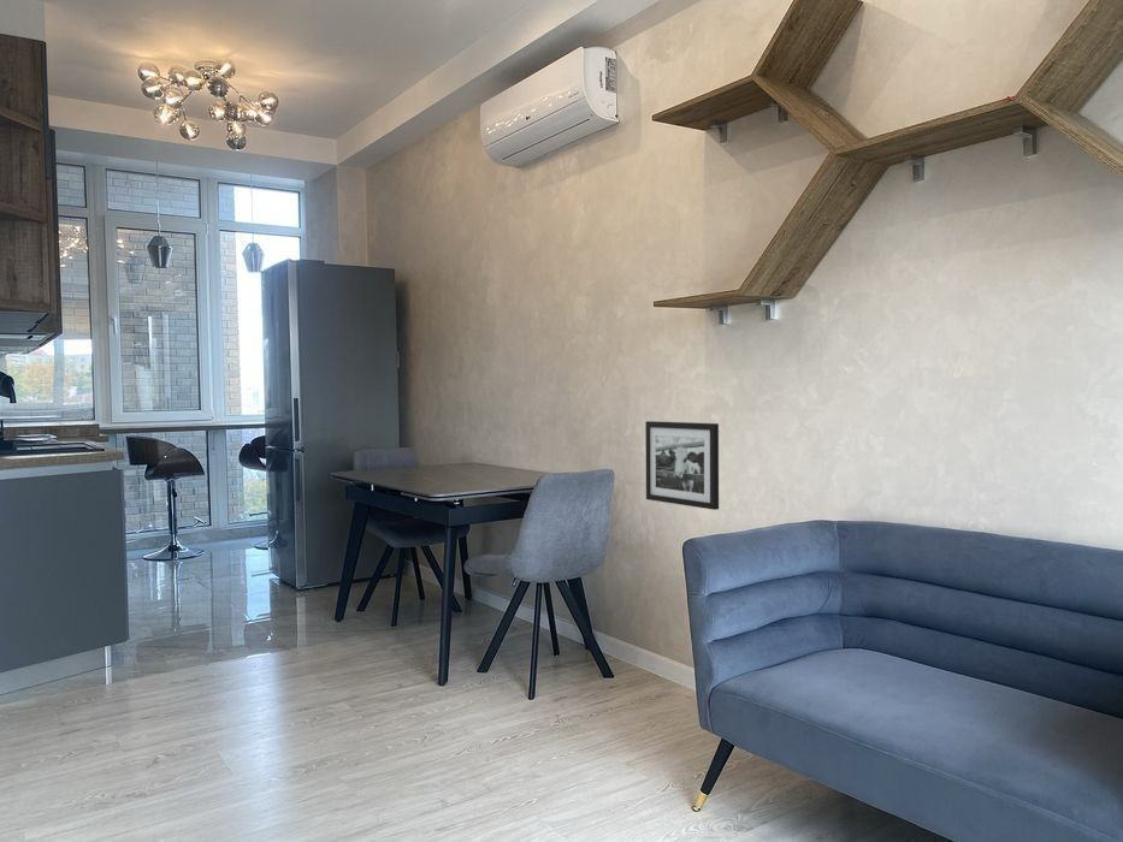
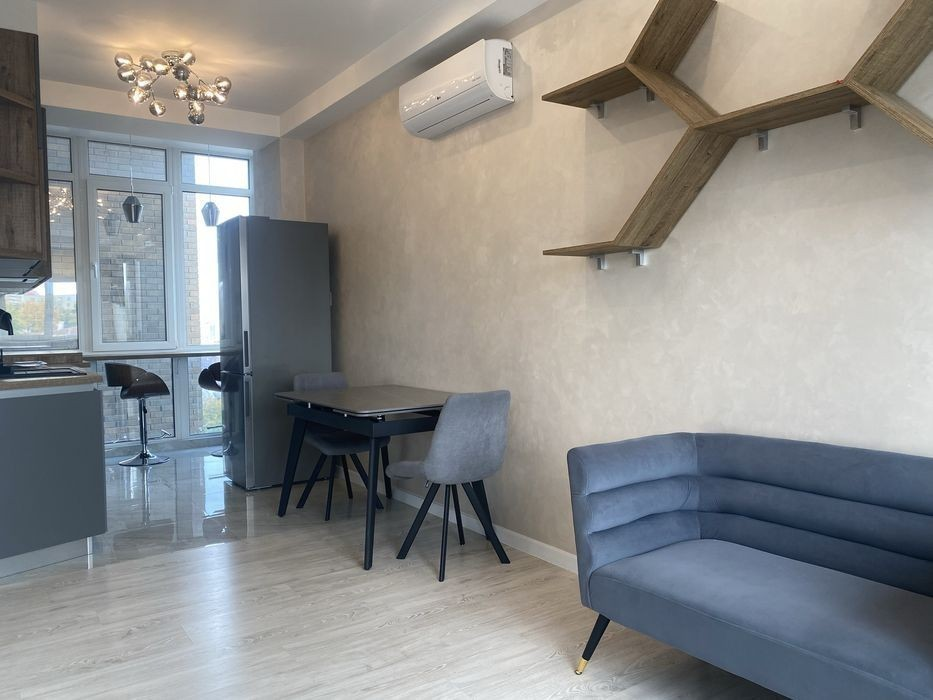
- picture frame (680, 463)
